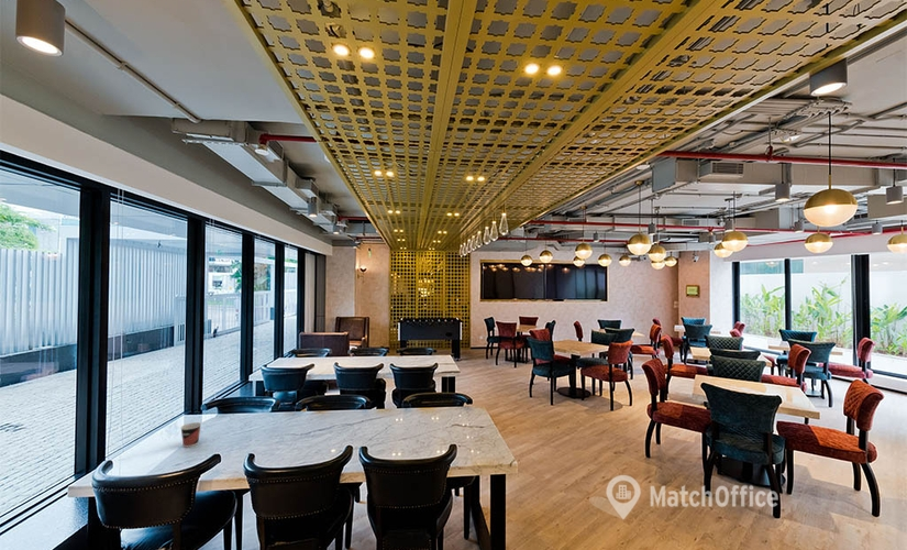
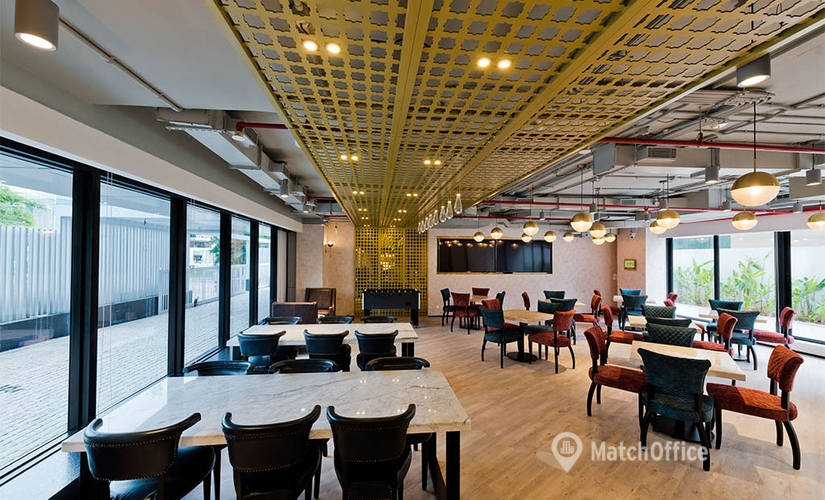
- cup (190, 435)
